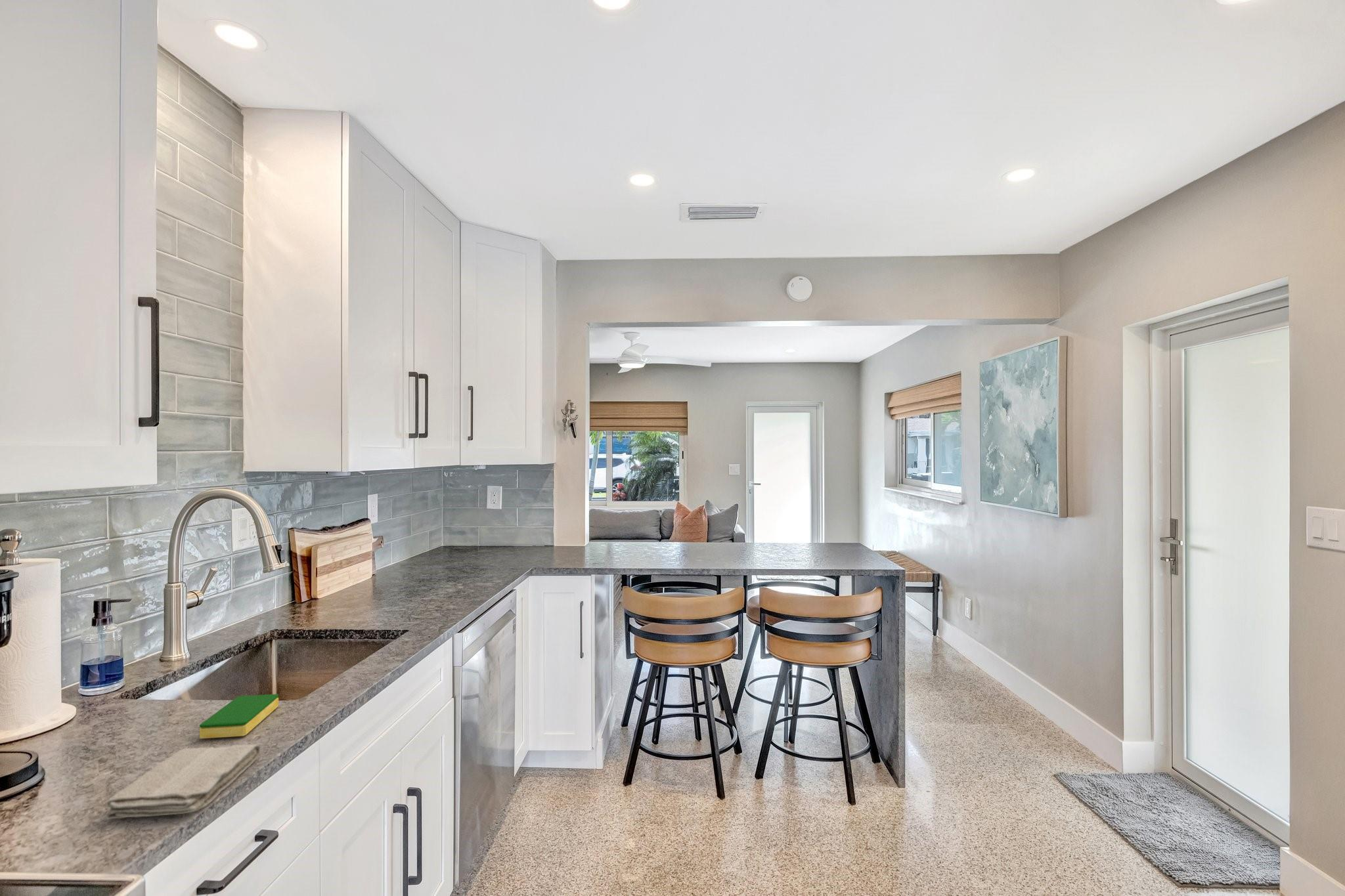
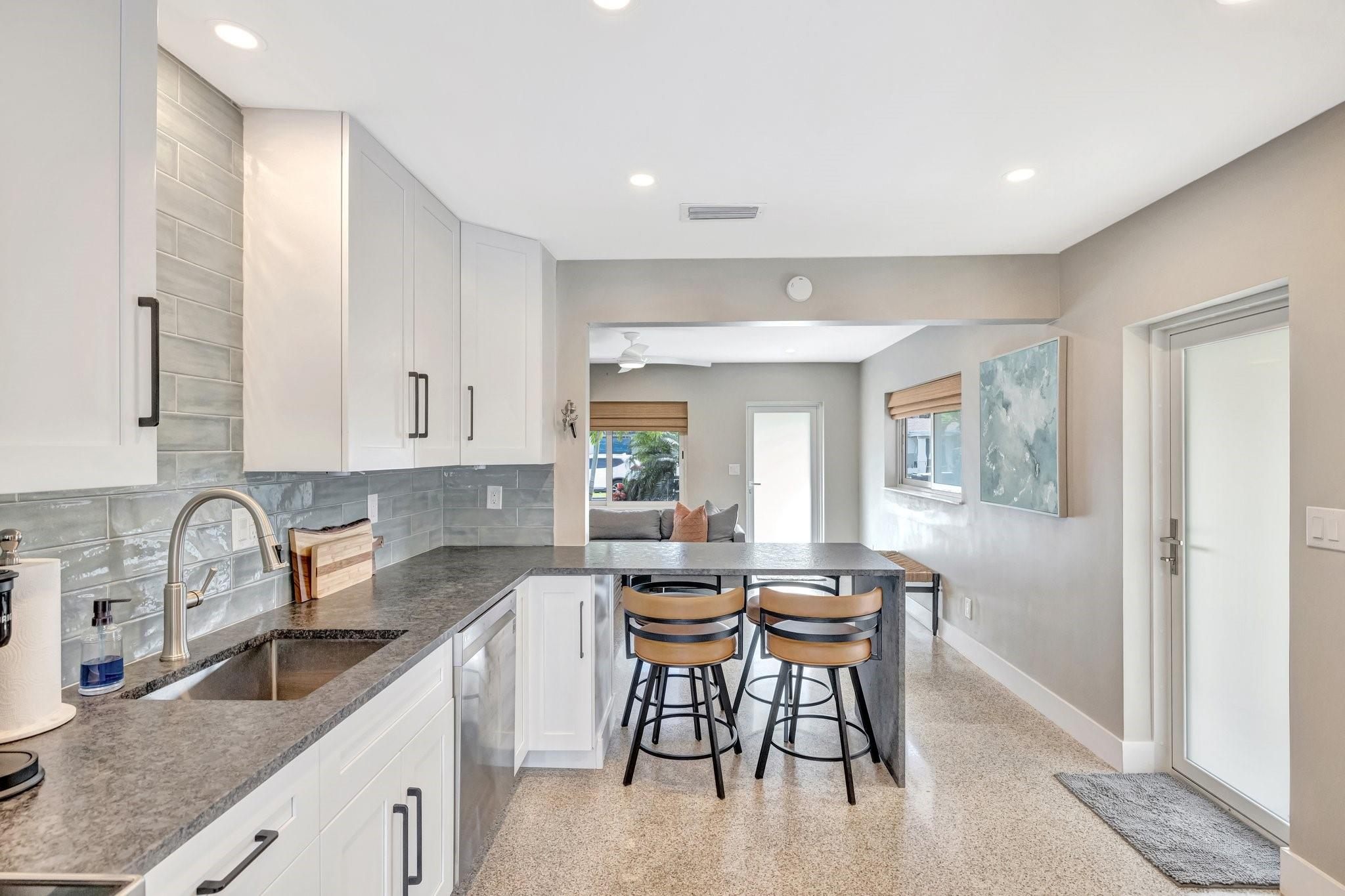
- washcloth (188, 776)
- dish sponge (241, 715)
